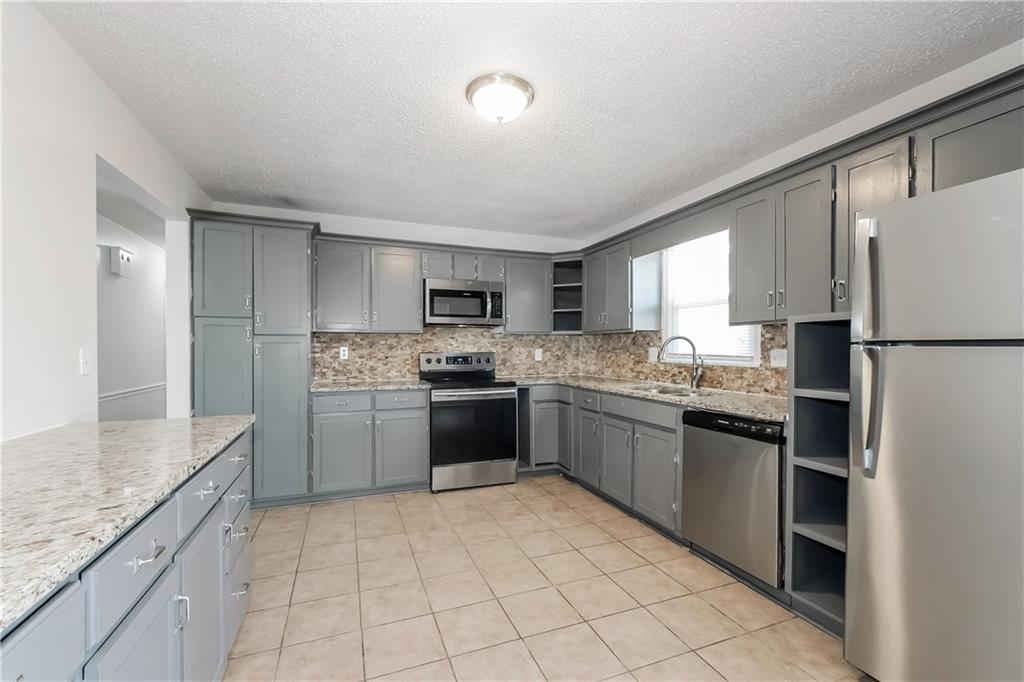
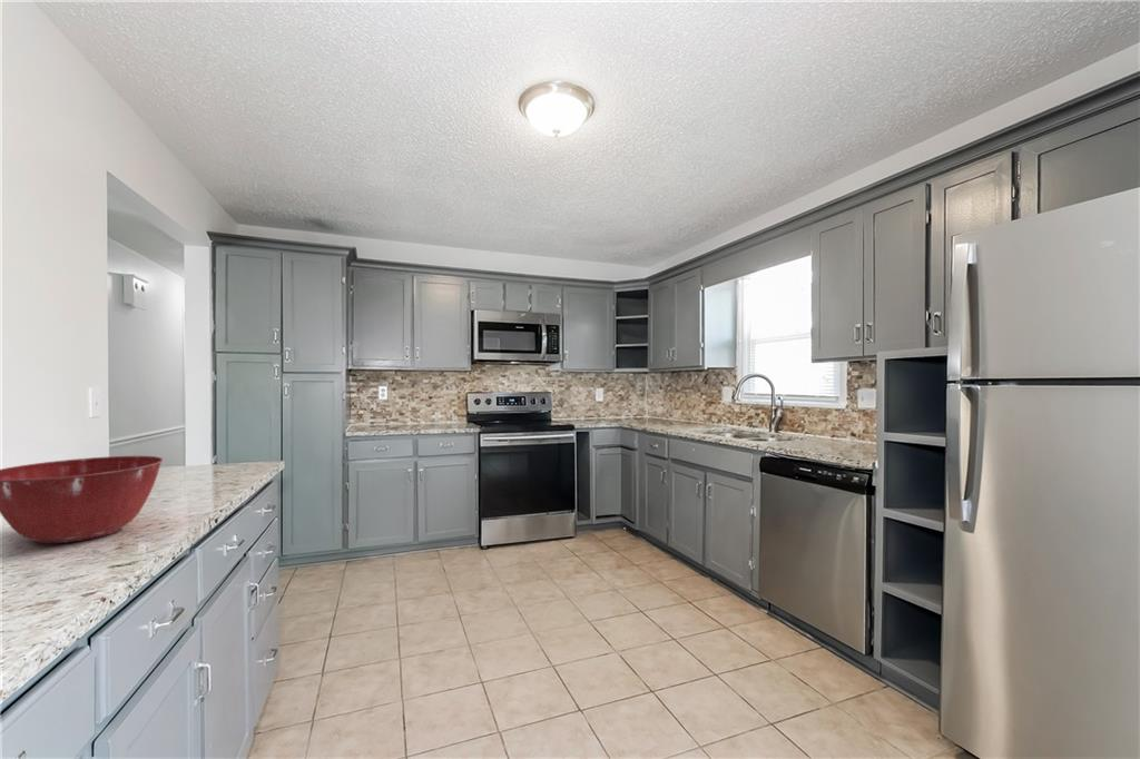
+ mixing bowl (80, 499)
